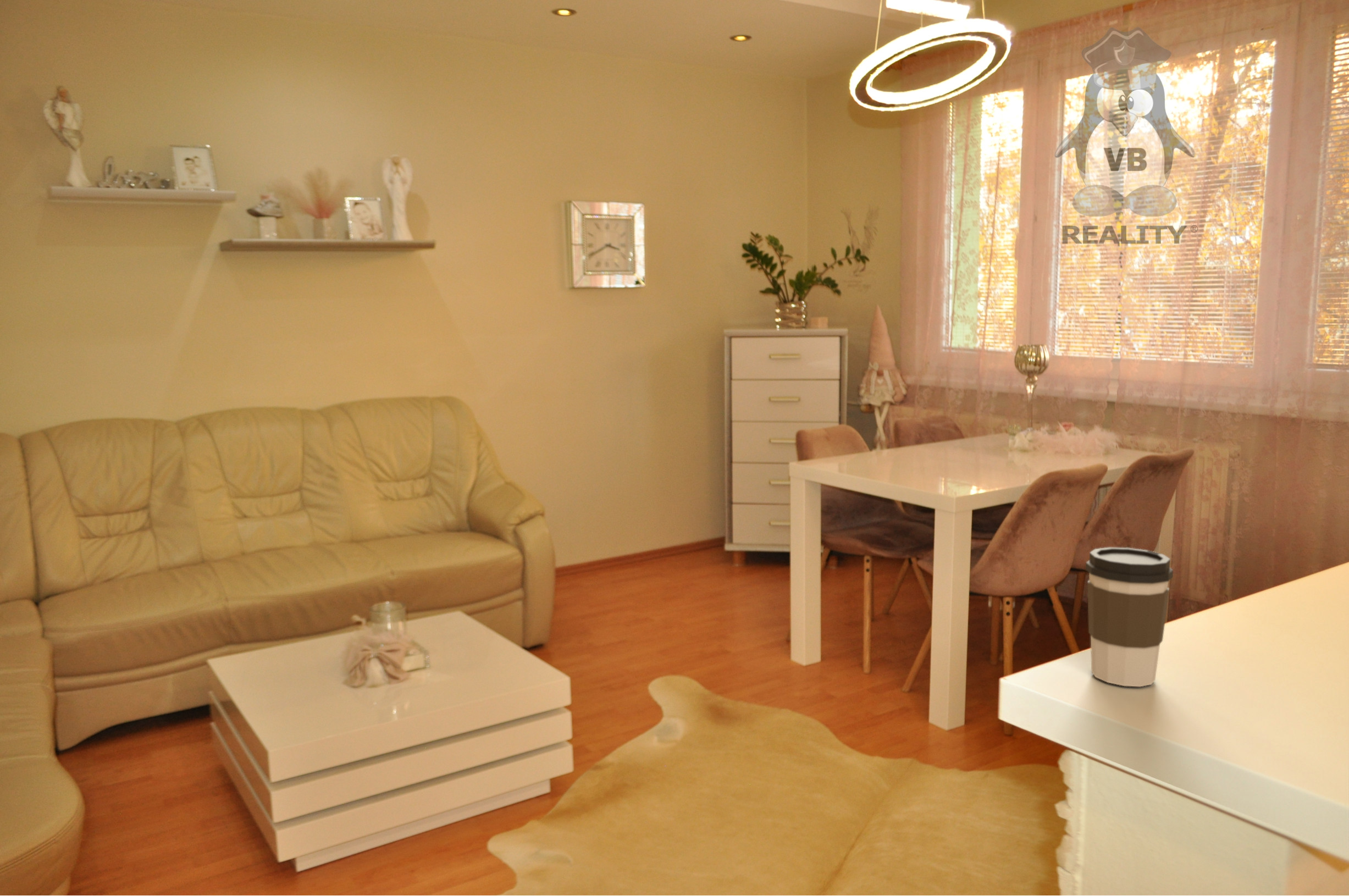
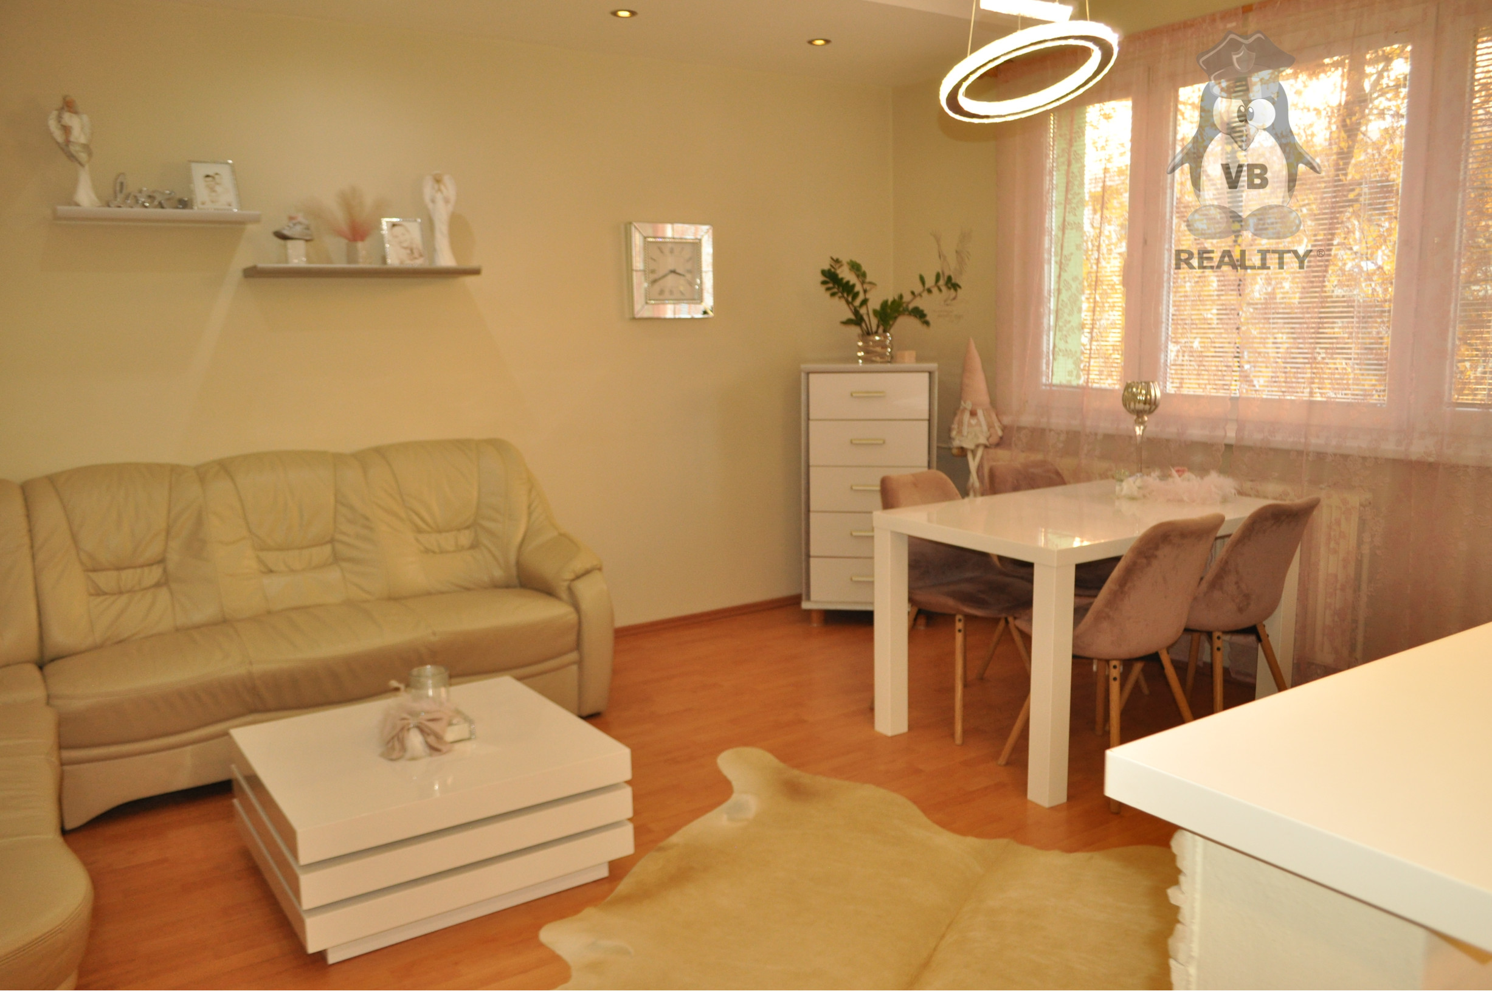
- coffee cup (1126, 616)
